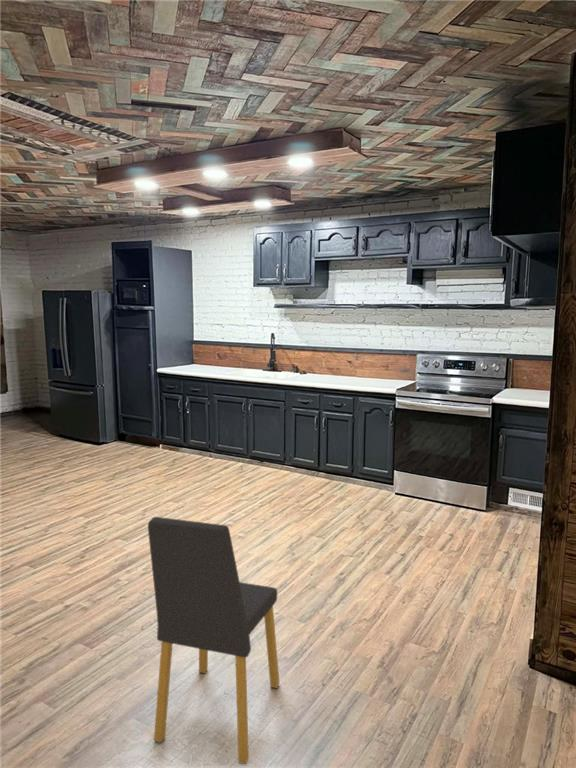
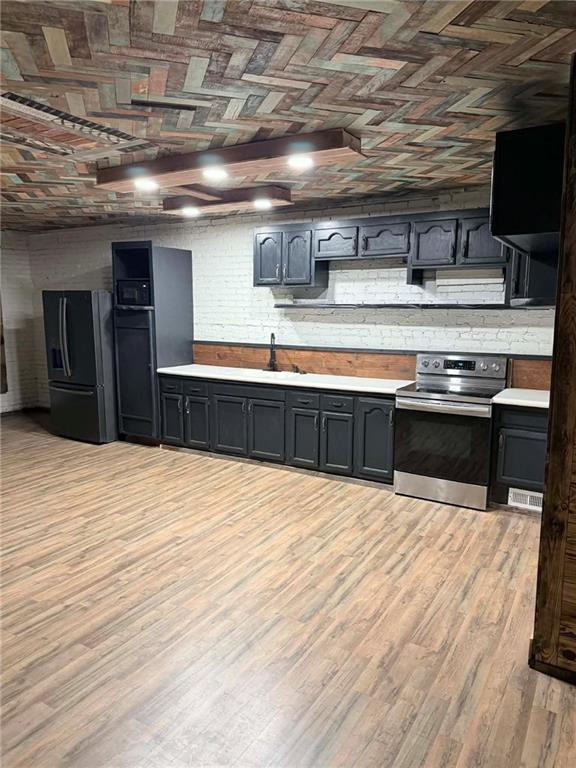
- dining chair (216, 608)
